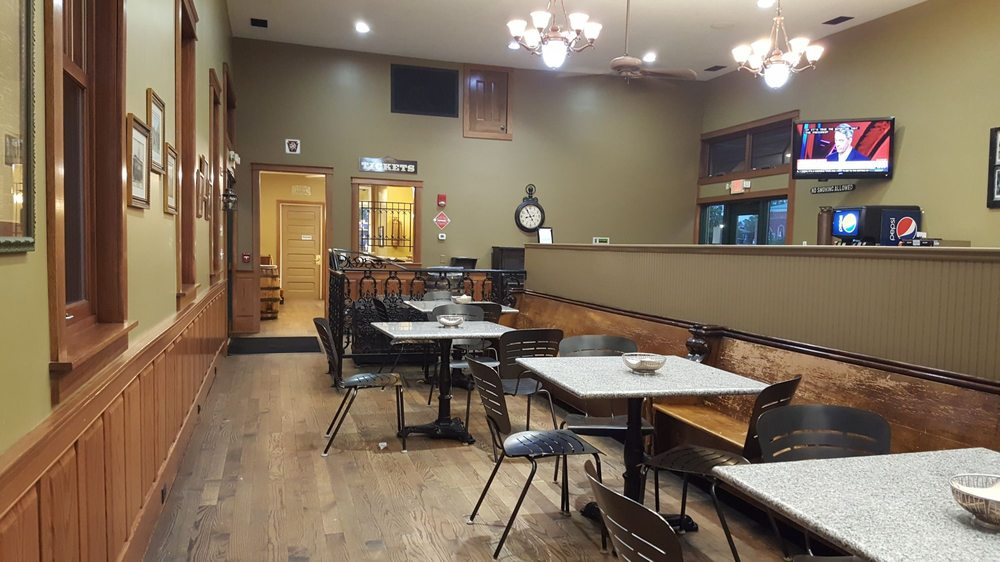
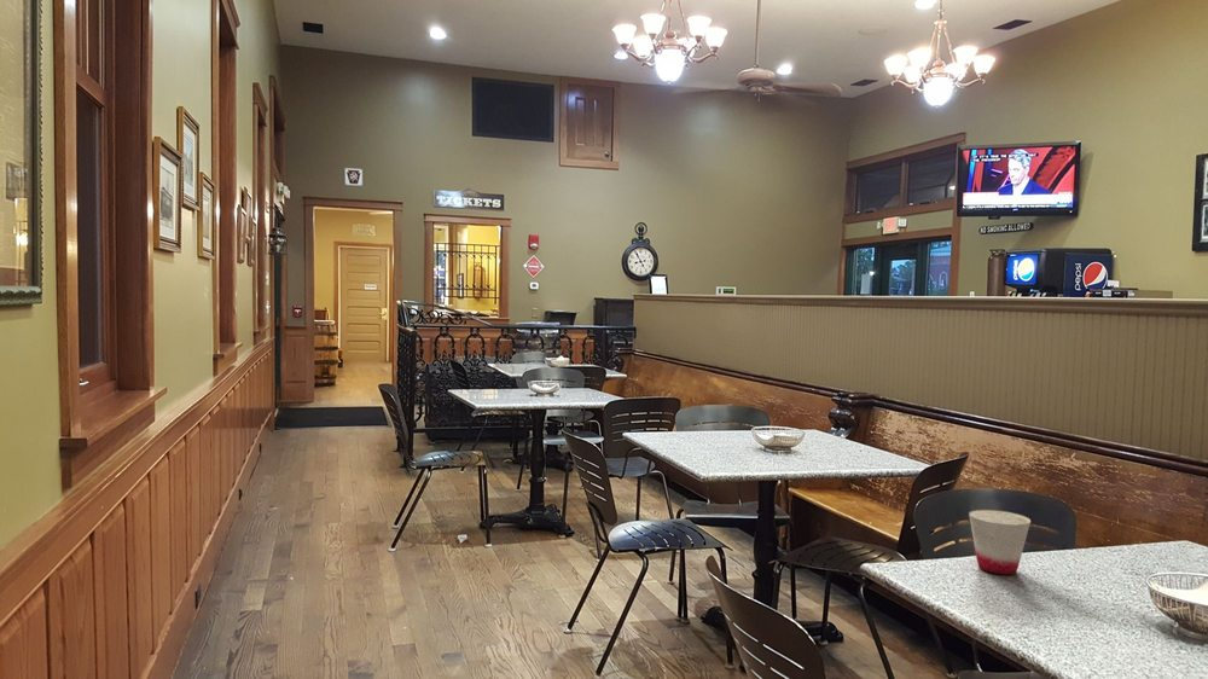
+ cup (998, 542)
